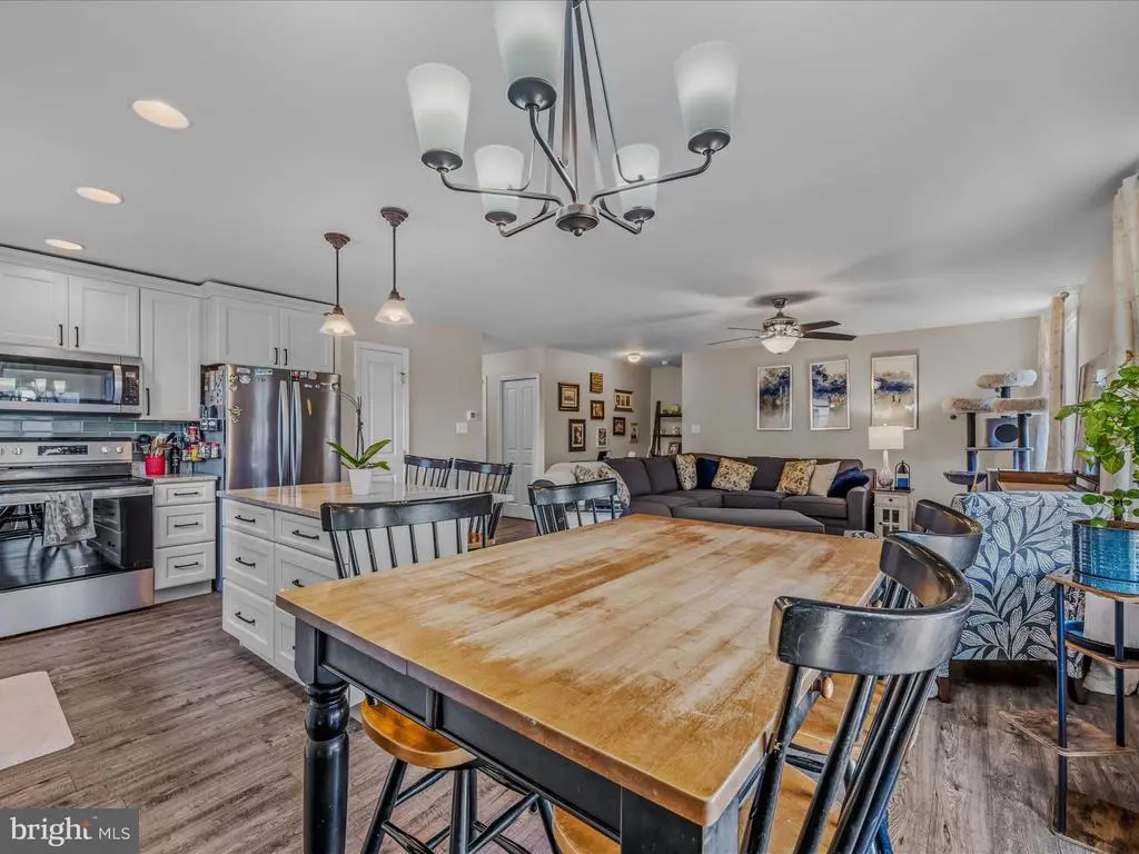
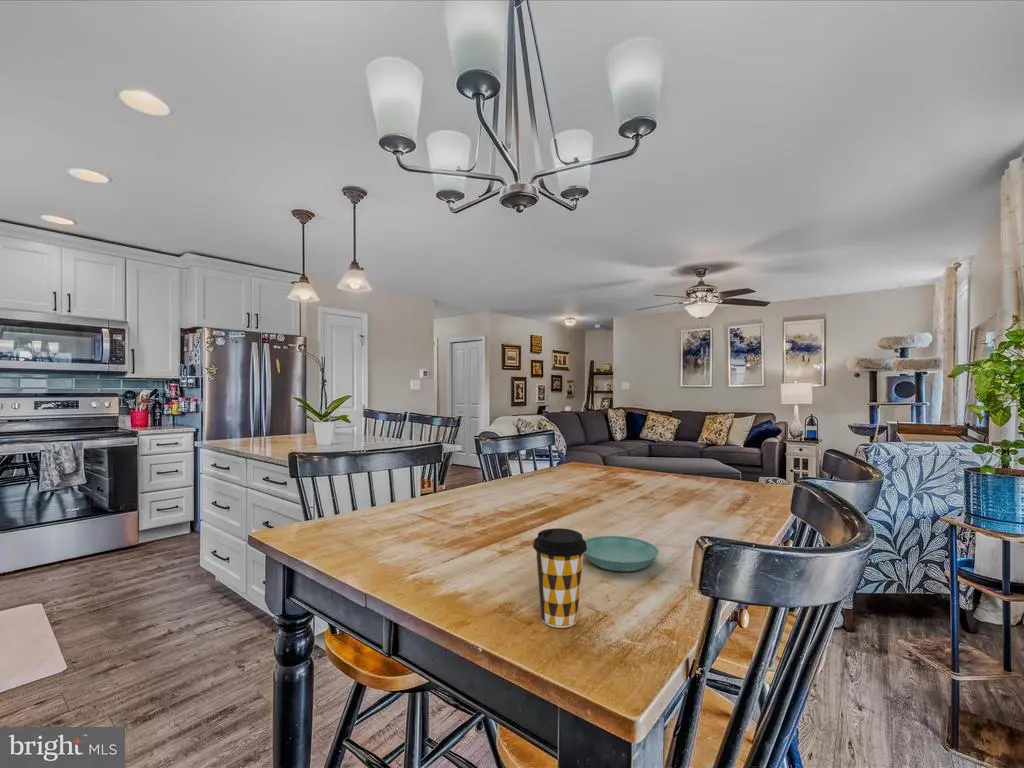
+ saucer (618, 554)
+ coffee cup (559, 576)
